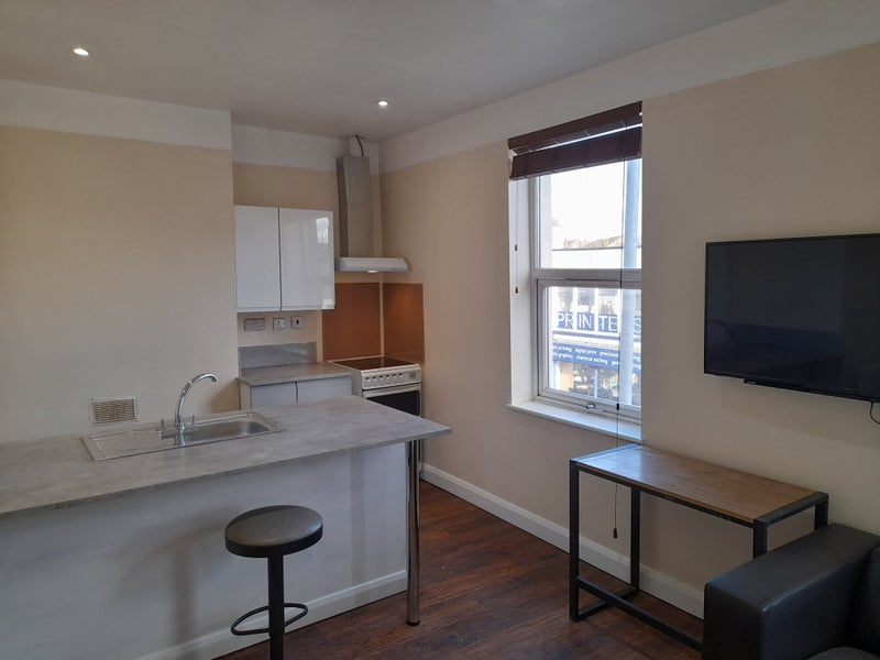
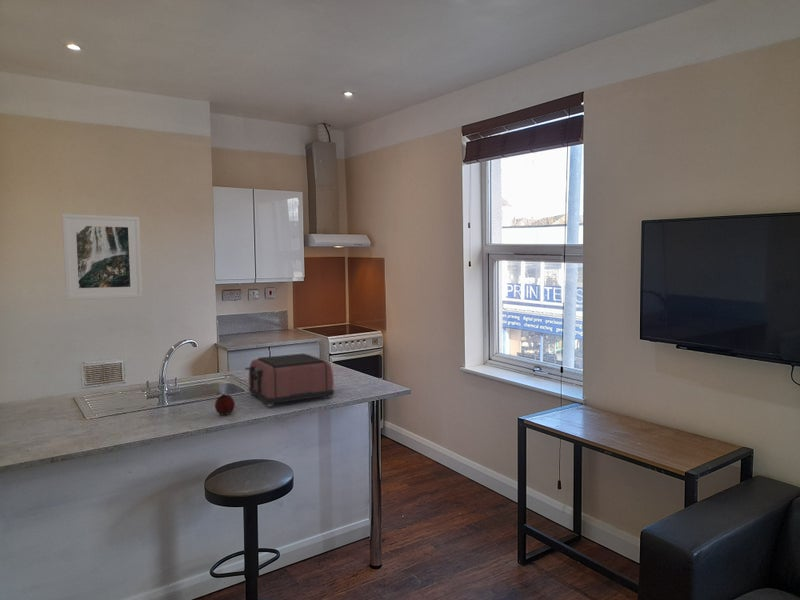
+ fruit (224, 402)
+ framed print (103, 257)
+ toaster (287, 377)
